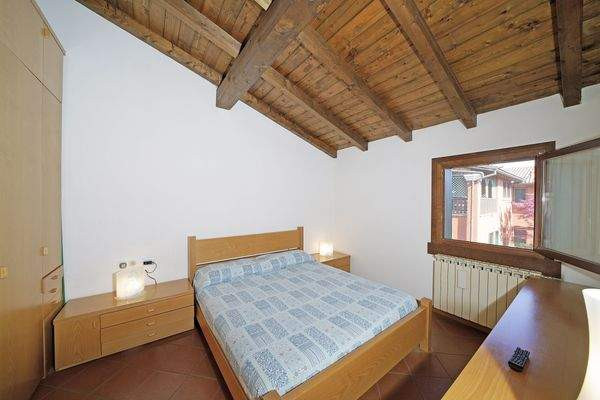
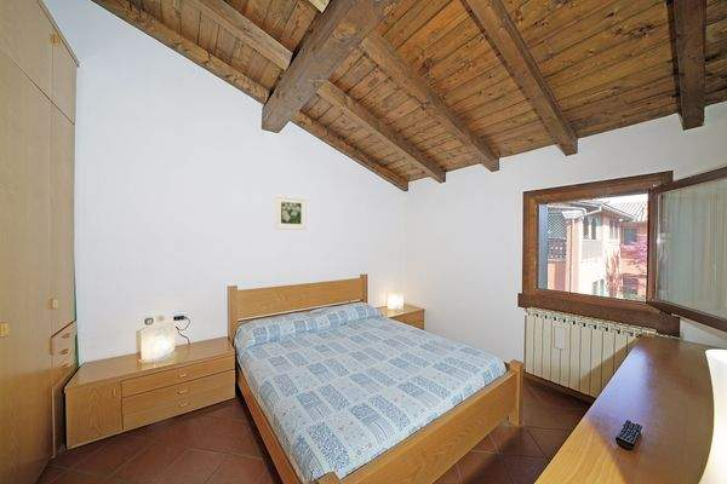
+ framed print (291, 213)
